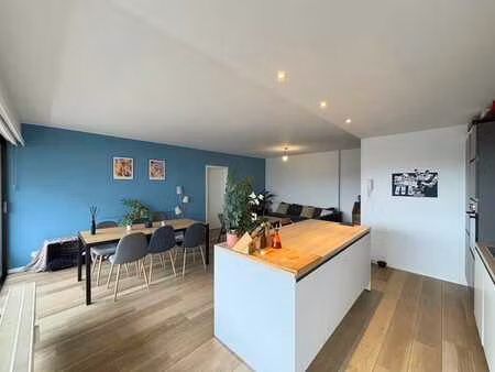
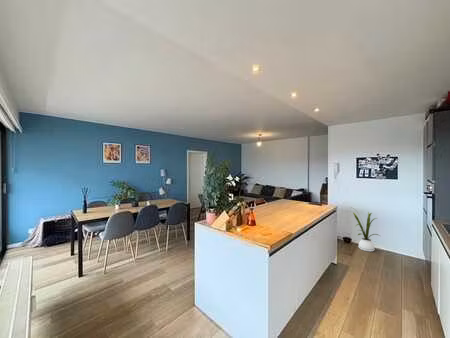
+ house plant (364, 228)
